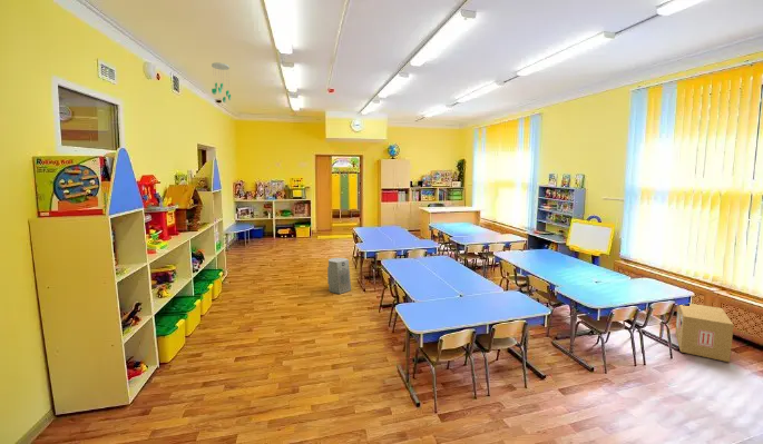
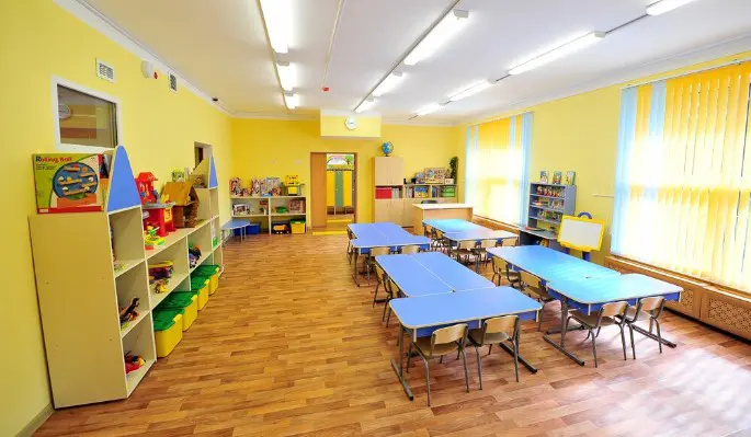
- ceiling mobile (221, 83)
- cardboard box (702, 329)
- fan (338, 275)
